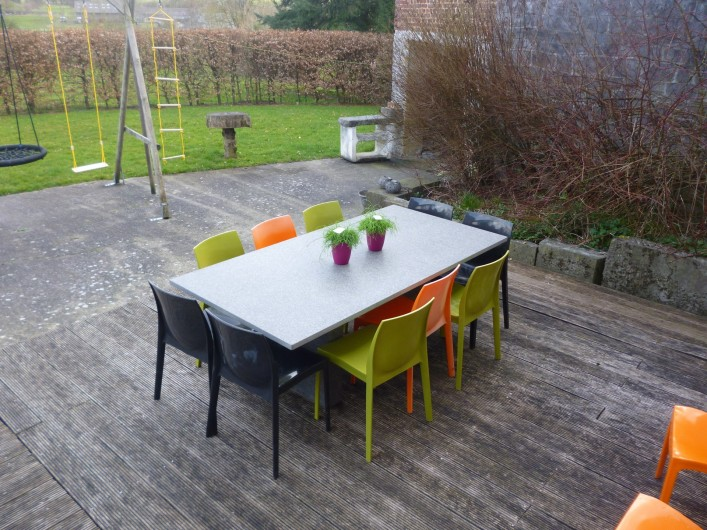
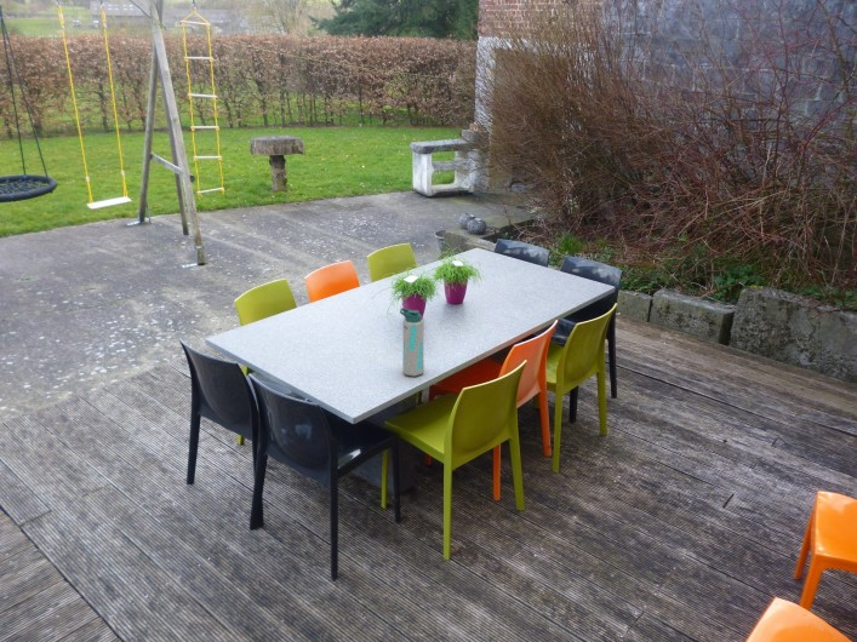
+ water bottle (411, 342)
